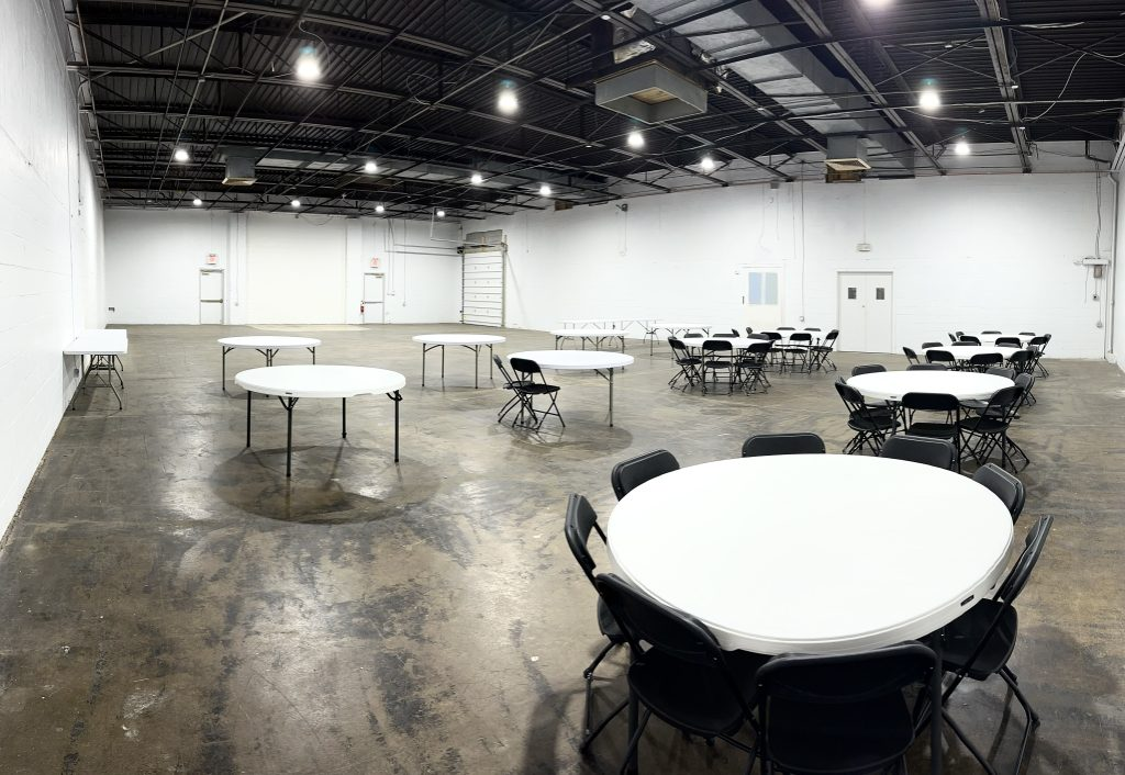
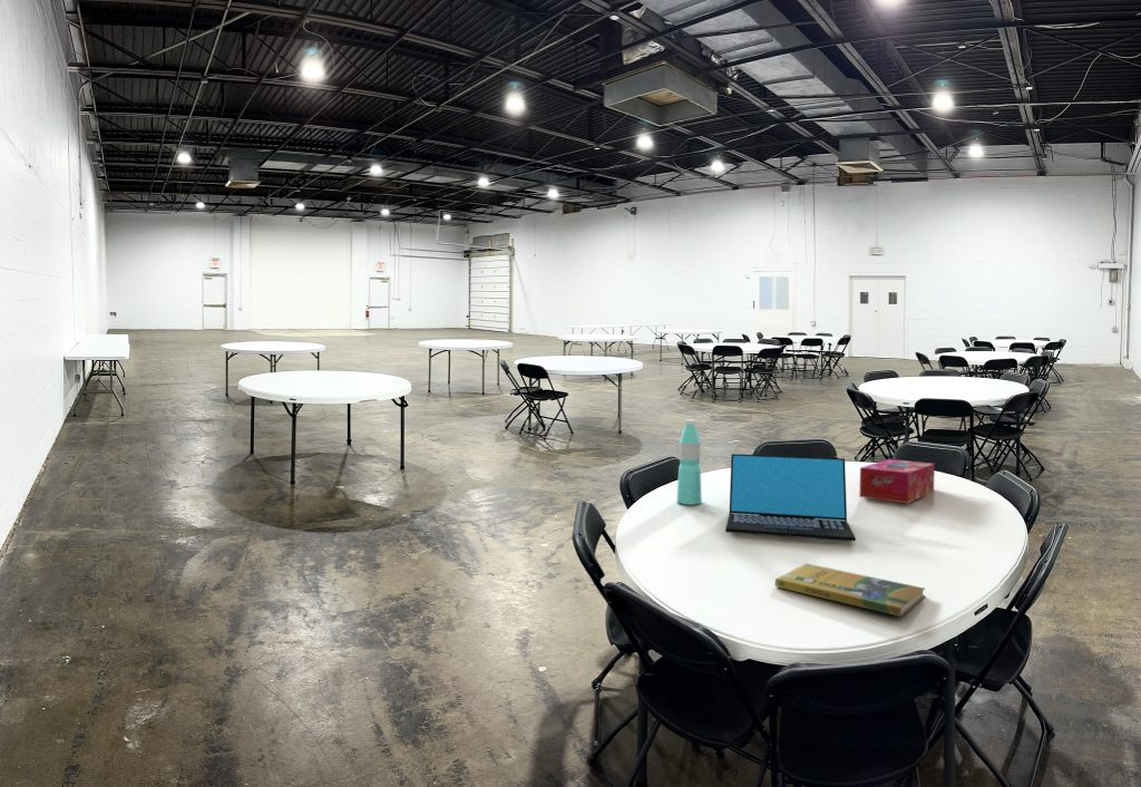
+ tissue box (897, 479)
+ laptop (788, 493)
+ water bottle (689, 460)
+ booklet (848, 586)
